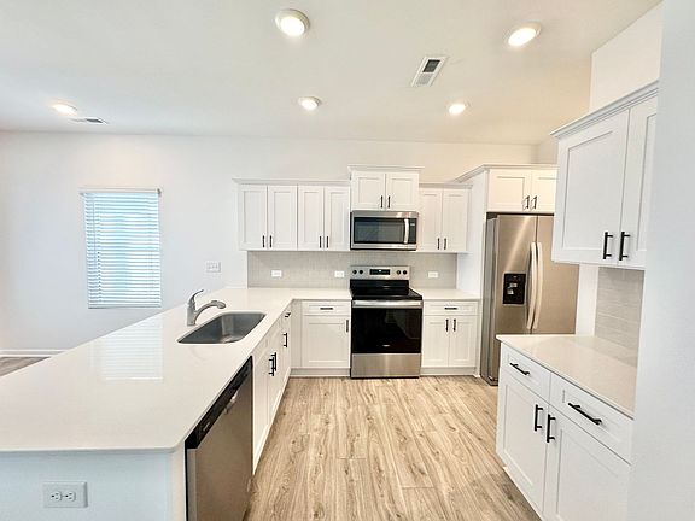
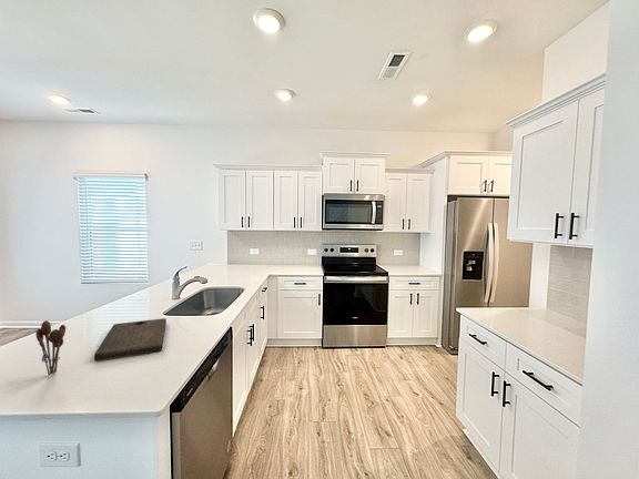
+ cutting board (135, 336)
+ utensil holder (52, 348)
